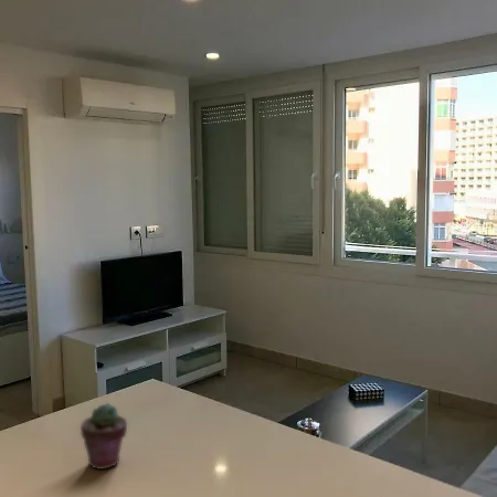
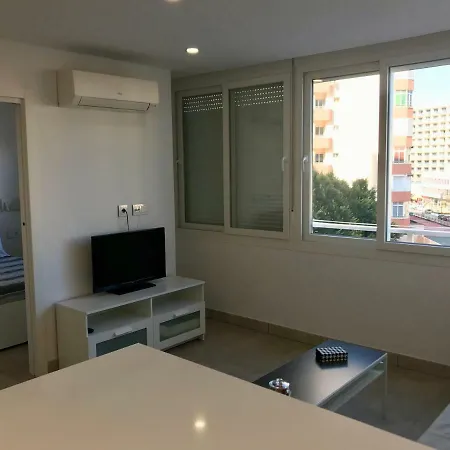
- potted succulent (104, 433)
